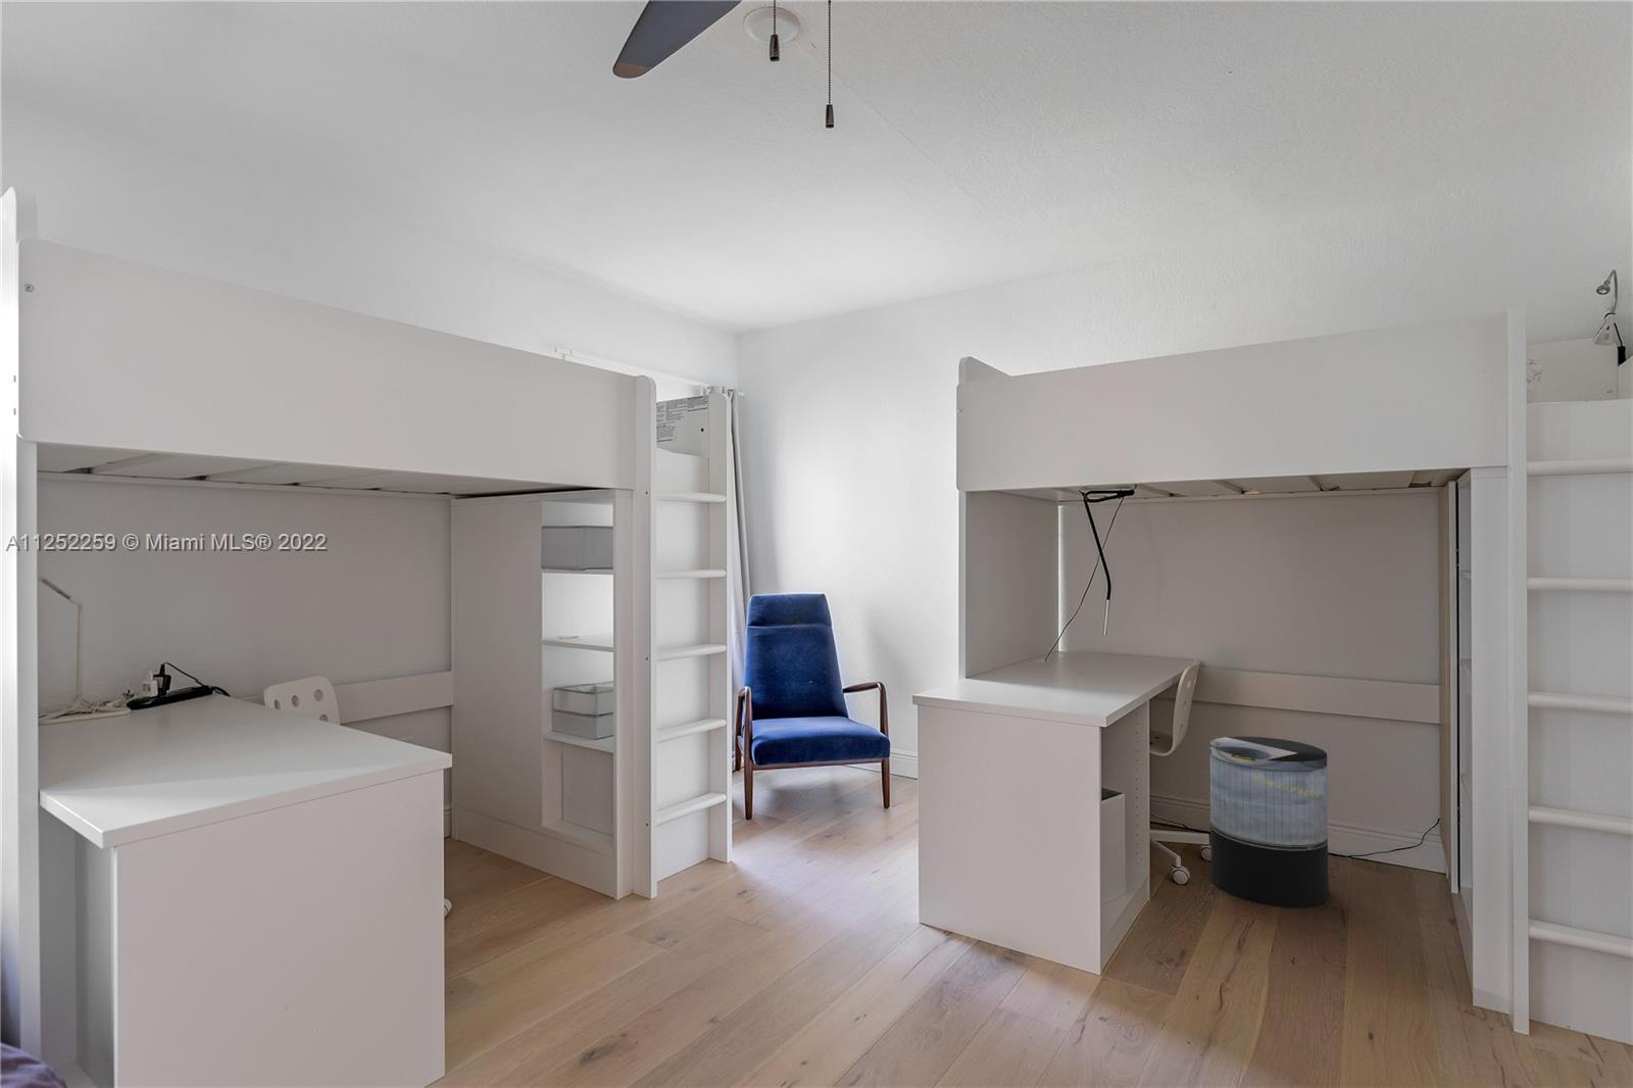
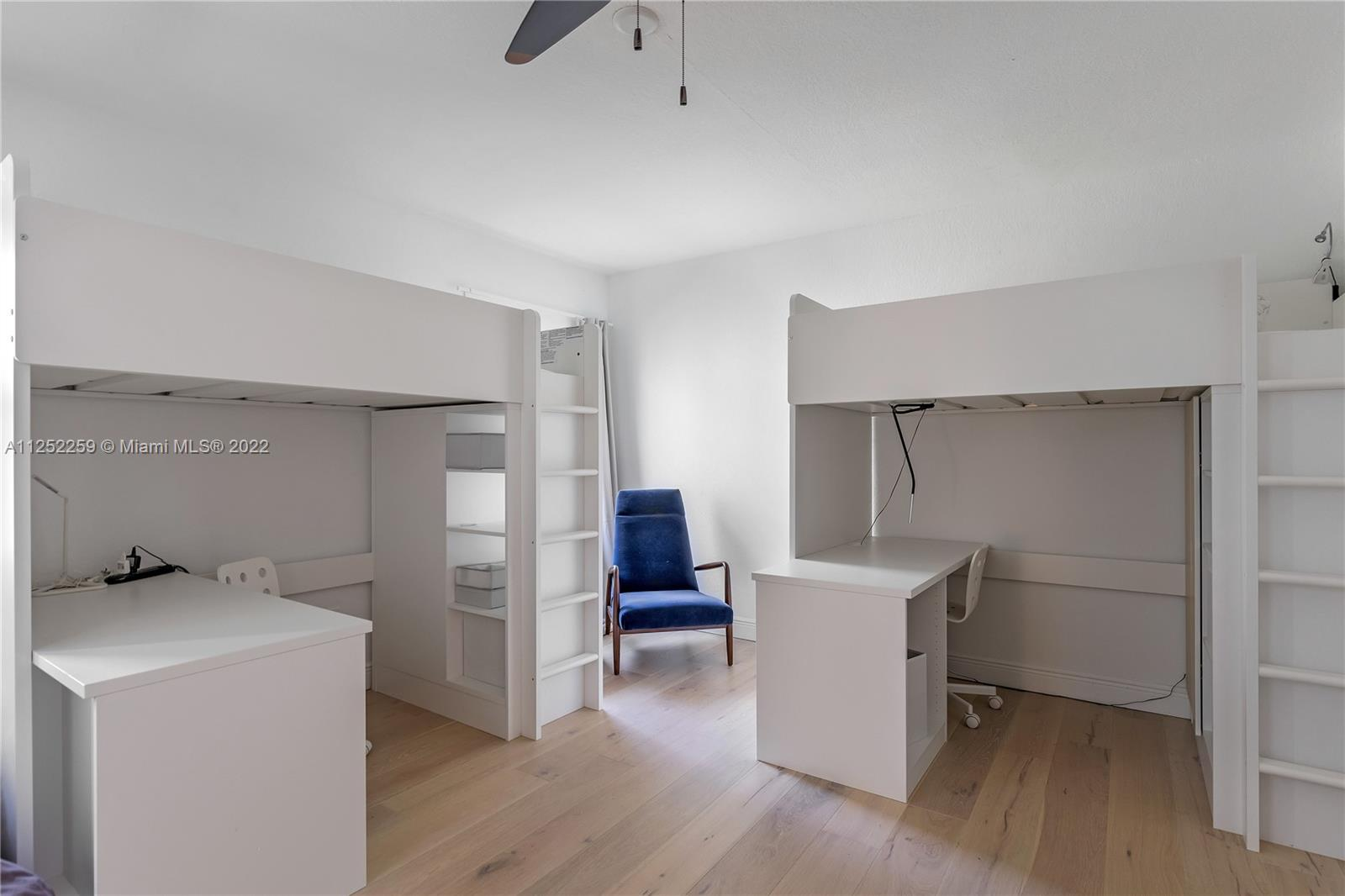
- trash can (1266, 816)
